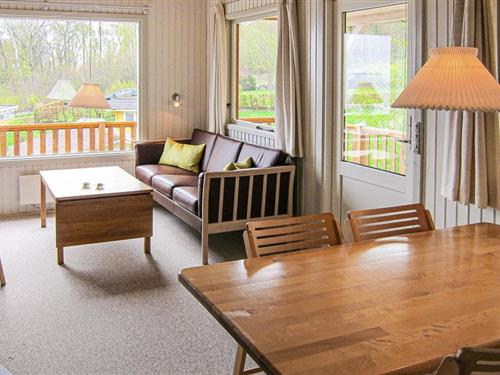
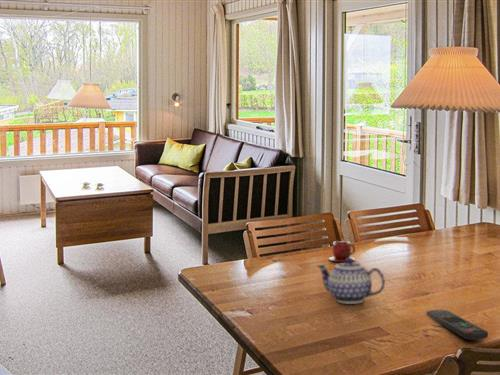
+ teacup (342, 251)
+ remote control (455, 323)
+ teapot (349, 279)
